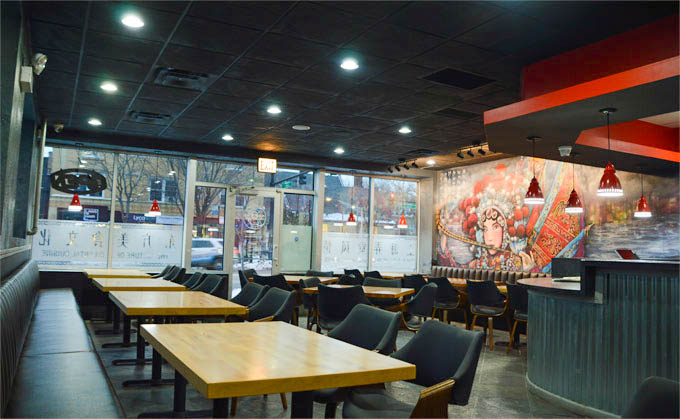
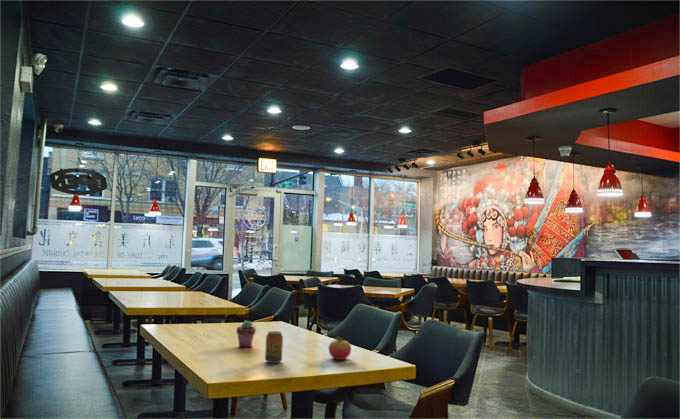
+ beverage can (274, 346)
+ potted succulent (246, 333)
+ fruit (339, 347)
